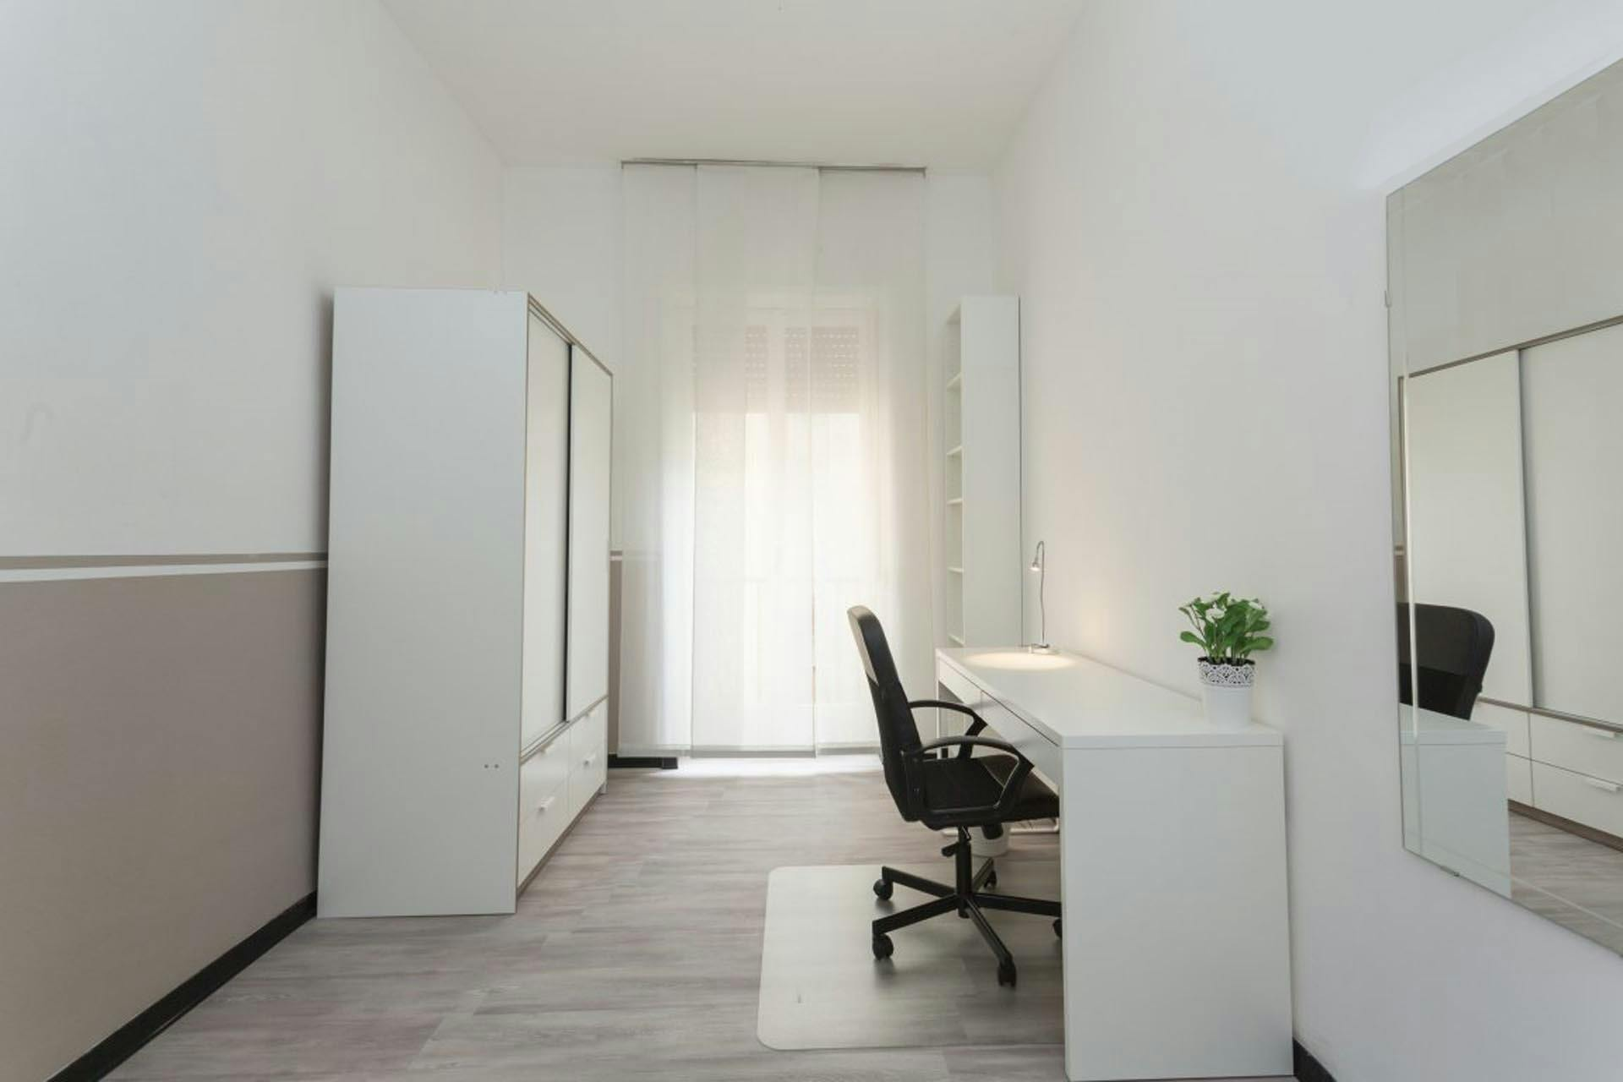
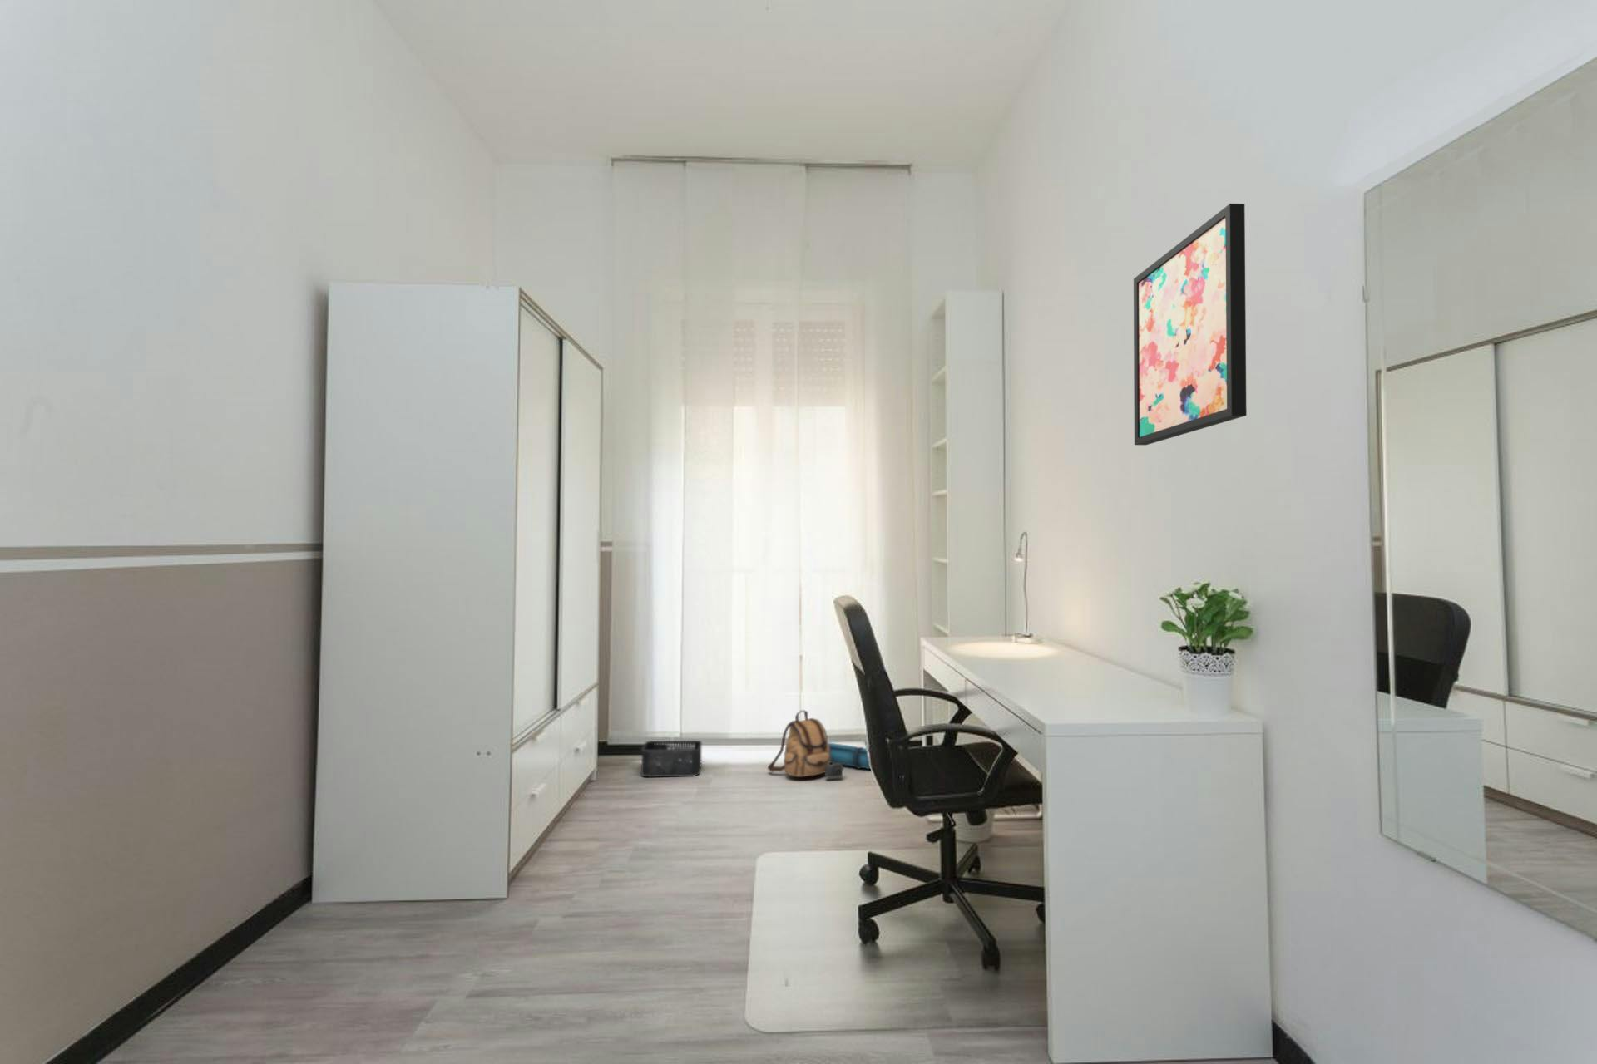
+ wall art (1182, 338)
+ storage bin (673, 758)
+ backpack (822, 739)
